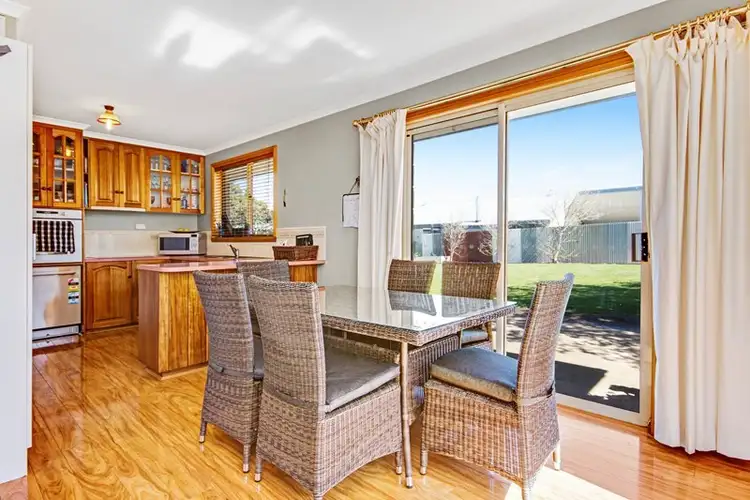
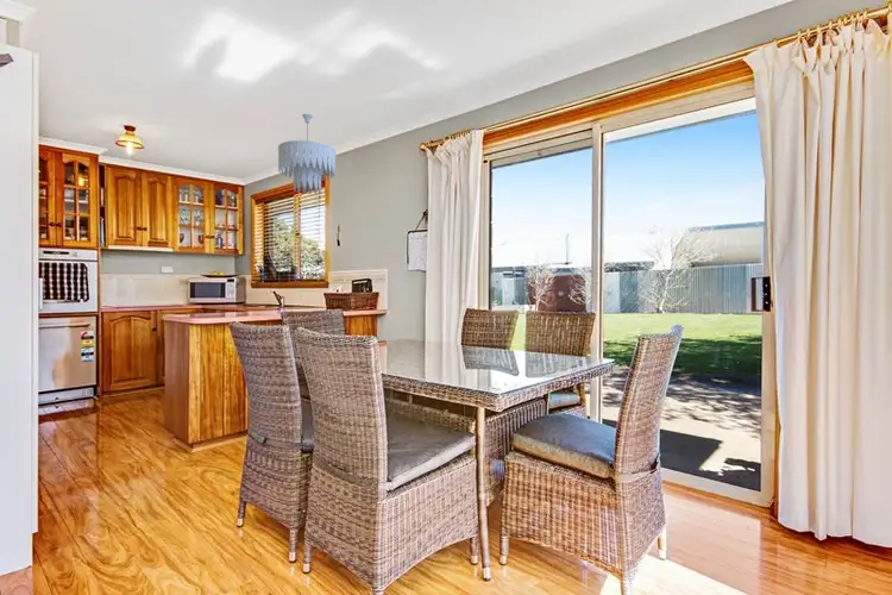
+ ceiling light fixture (307, 154)
